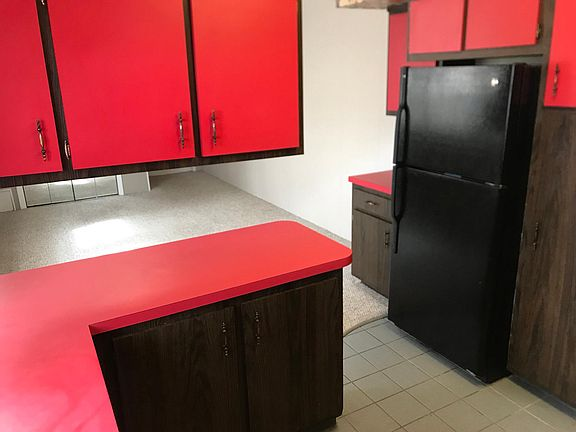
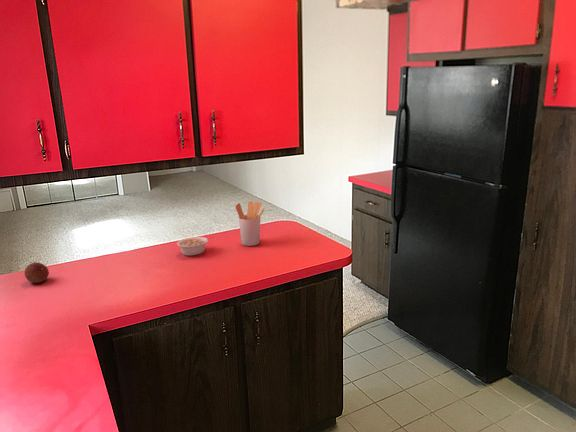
+ utensil holder (251, 222)
+ legume (193, 245)
+ fruit (36, 272)
